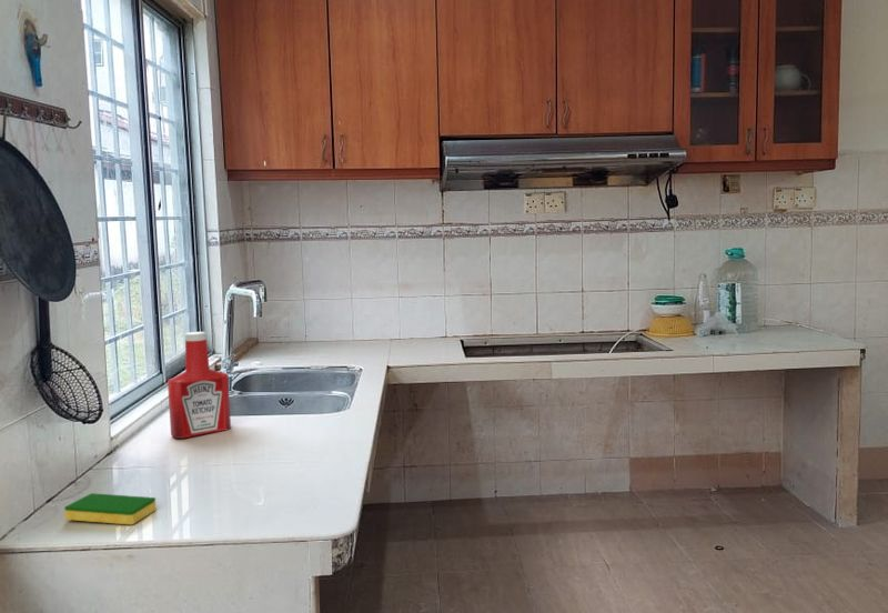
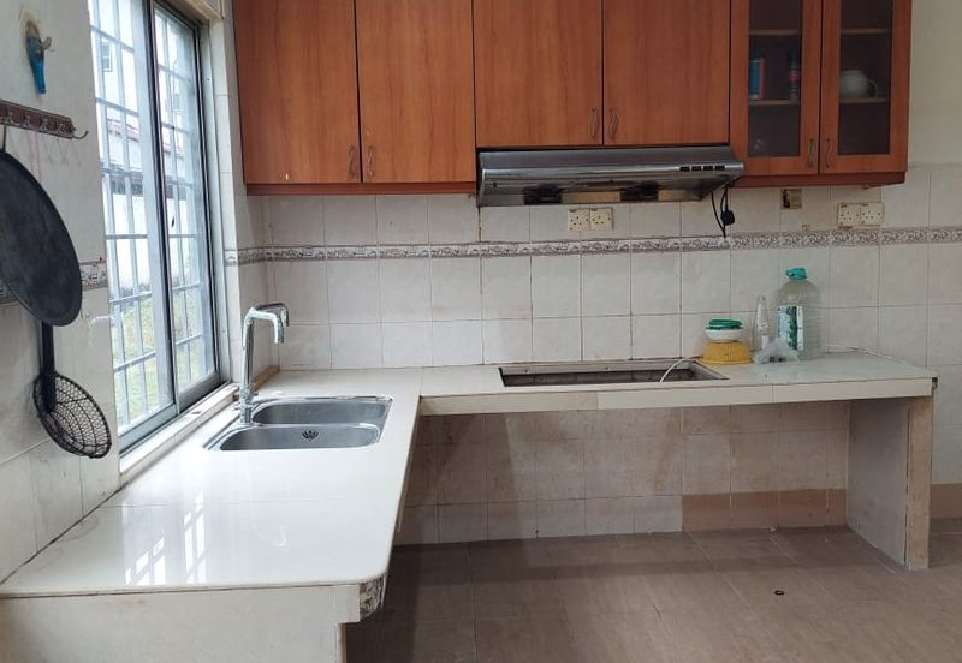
- soap bottle (198, 382)
- dish sponge (111, 508)
